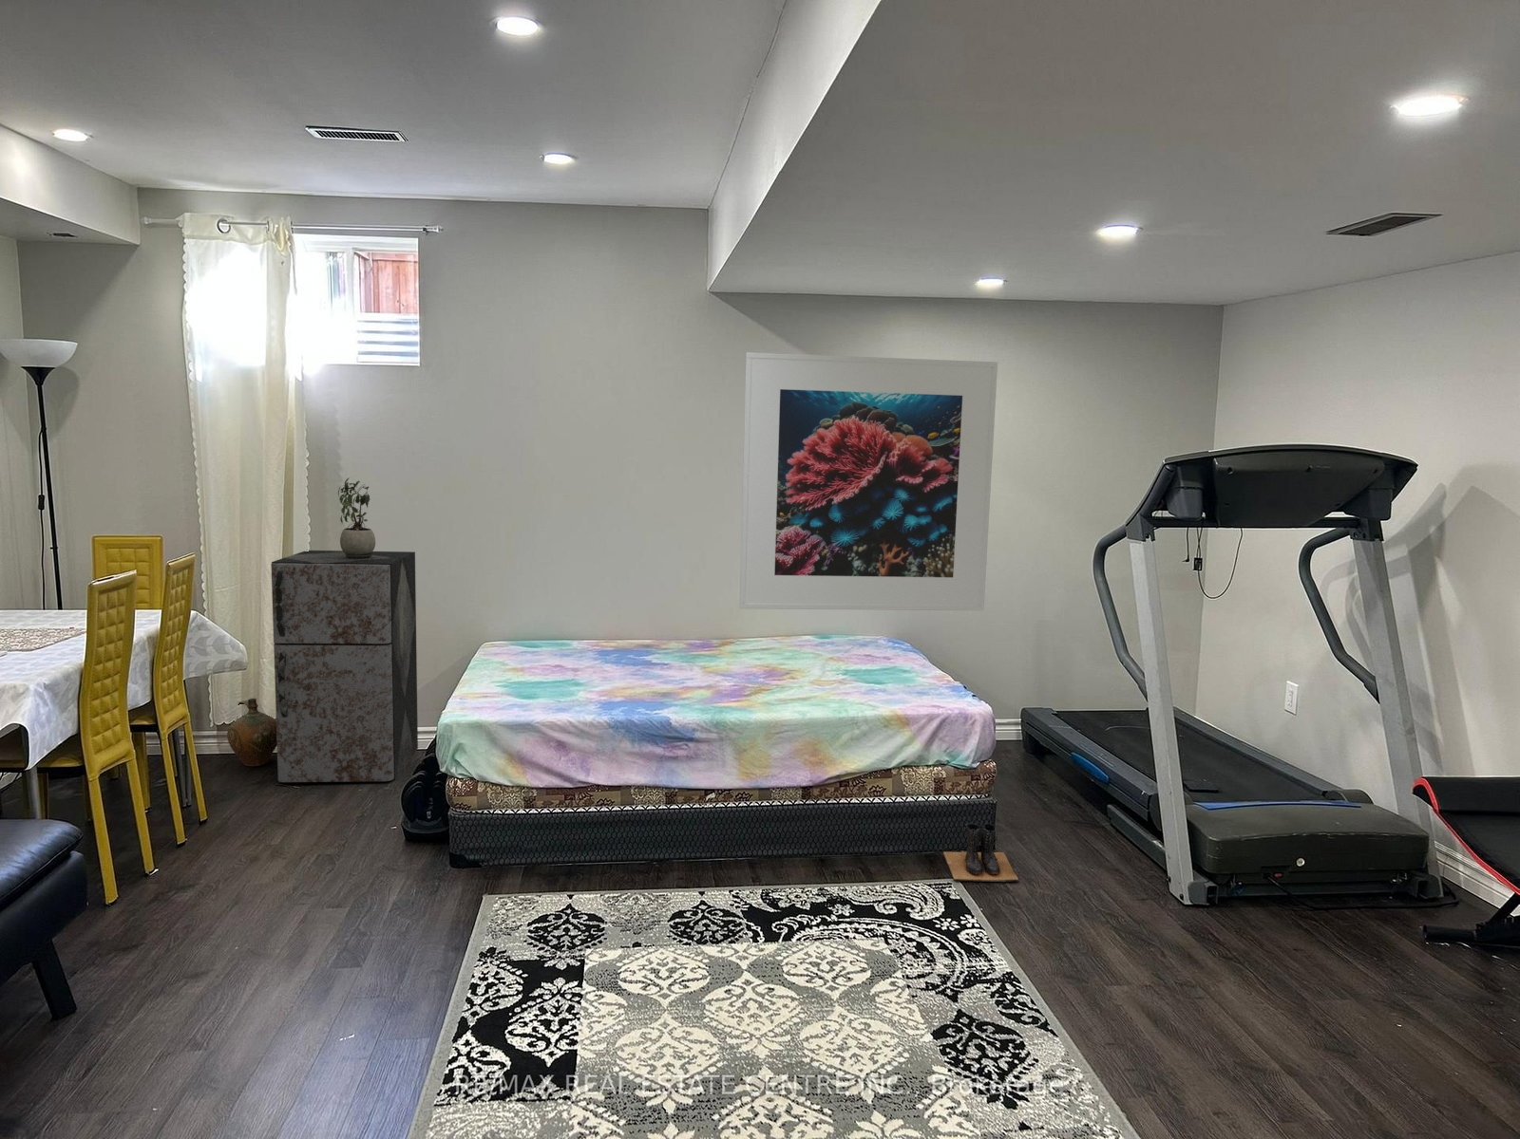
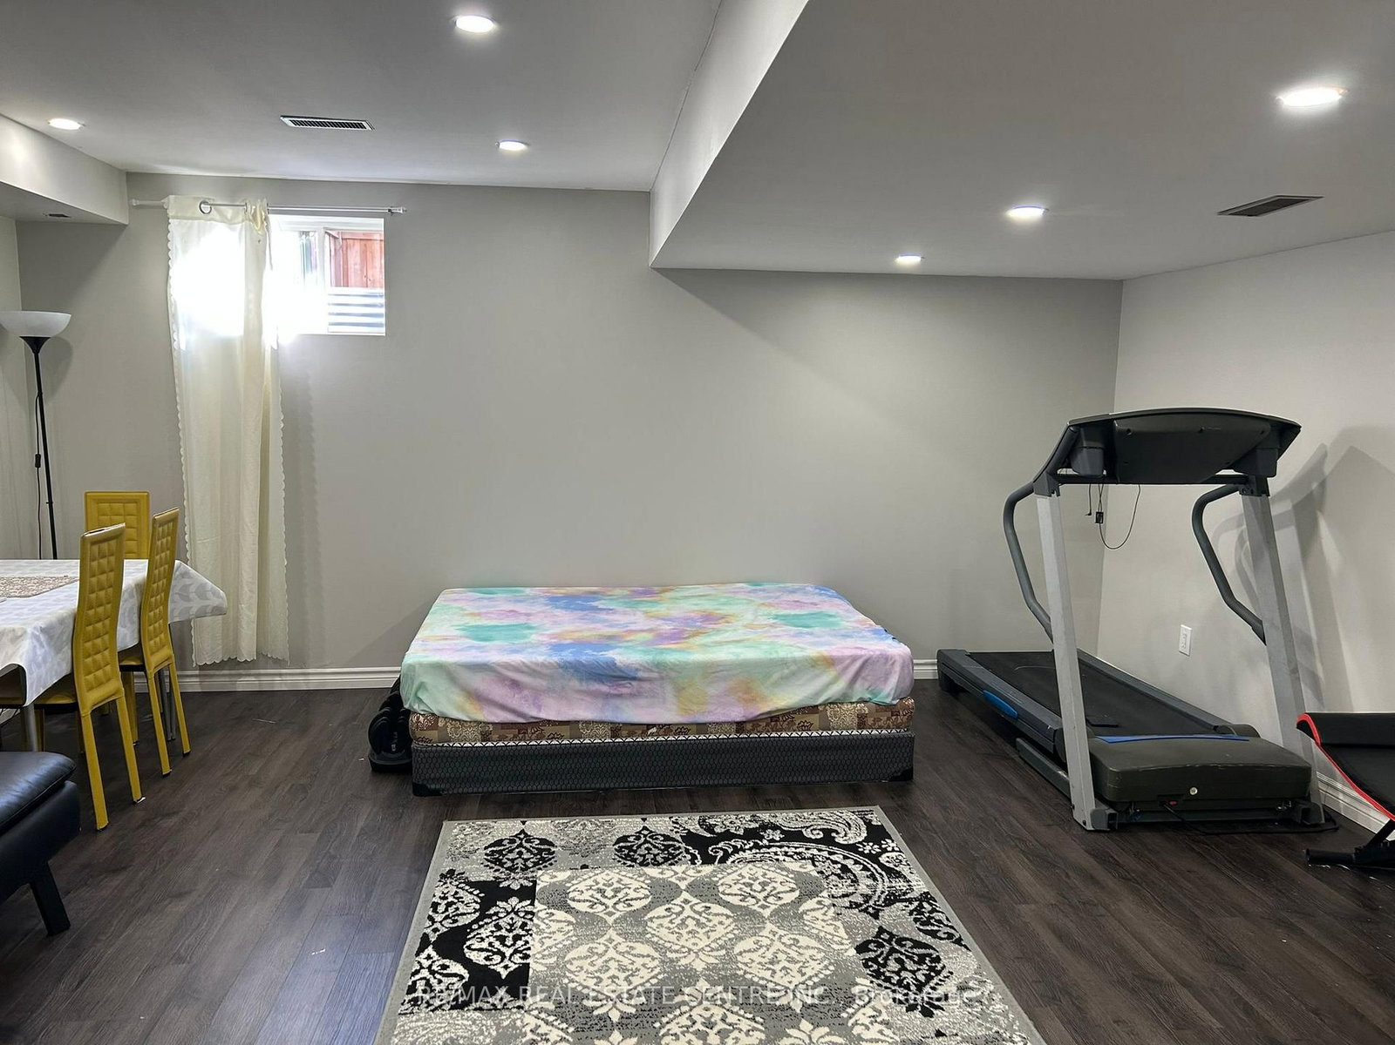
- boots (981, 848)
- storage cabinet (347, 664)
- ceramic jug (254, 731)
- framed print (868, 485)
- potted plant (354, 517)
